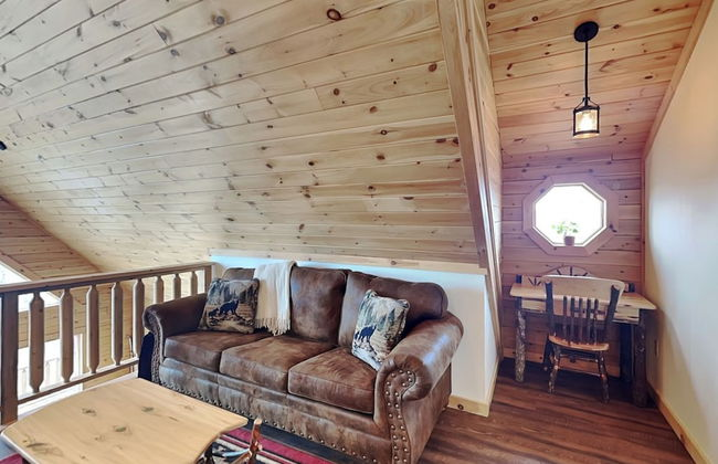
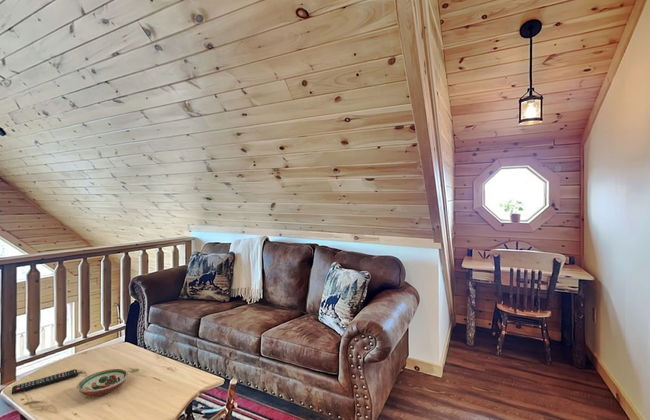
+ decorative bowl (103, 384)
+ remote control (46, 381)
